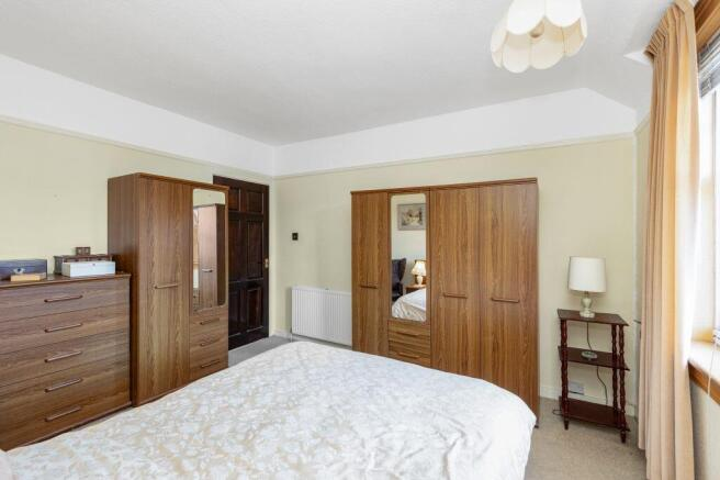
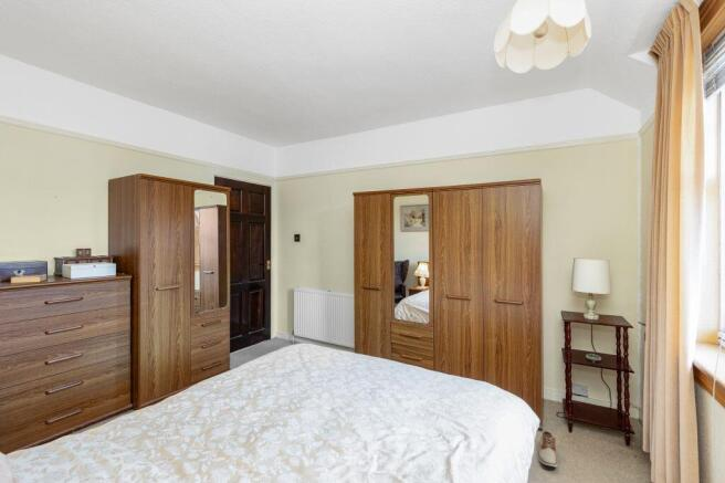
+ shoe (547, 447)
